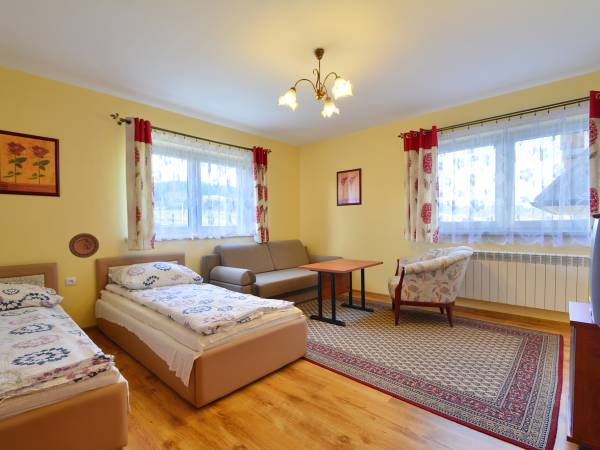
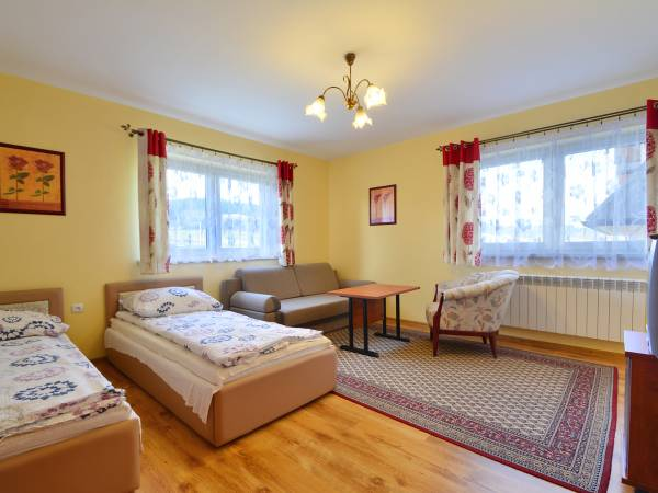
- decorative plate (84, 245)
